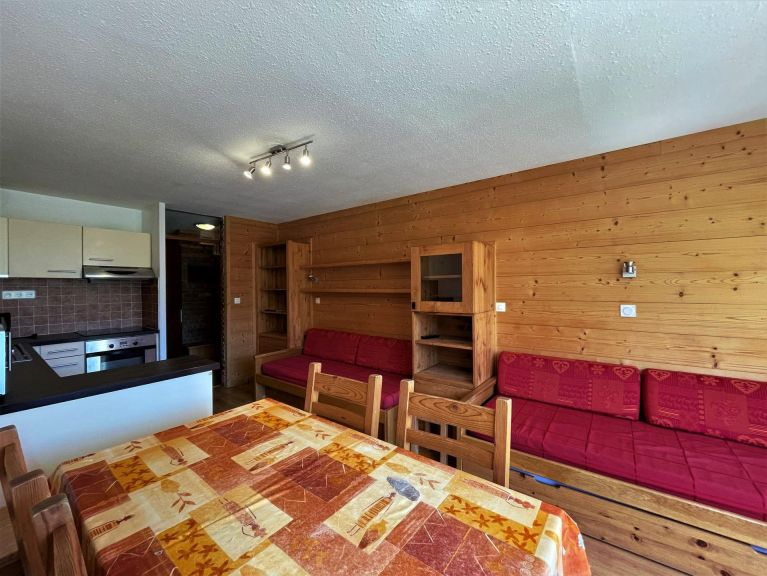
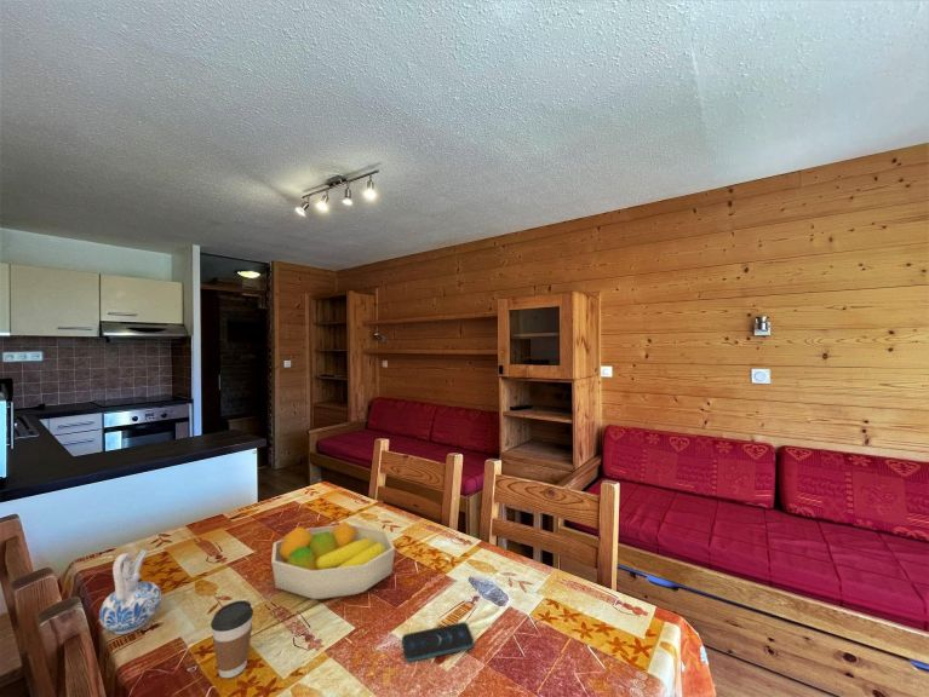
+ ceramic pitcher (131, 586)
+ smartphone (437, 640)
+ coffee cup (233, 639)
+ fruit bowl (333, 554)
